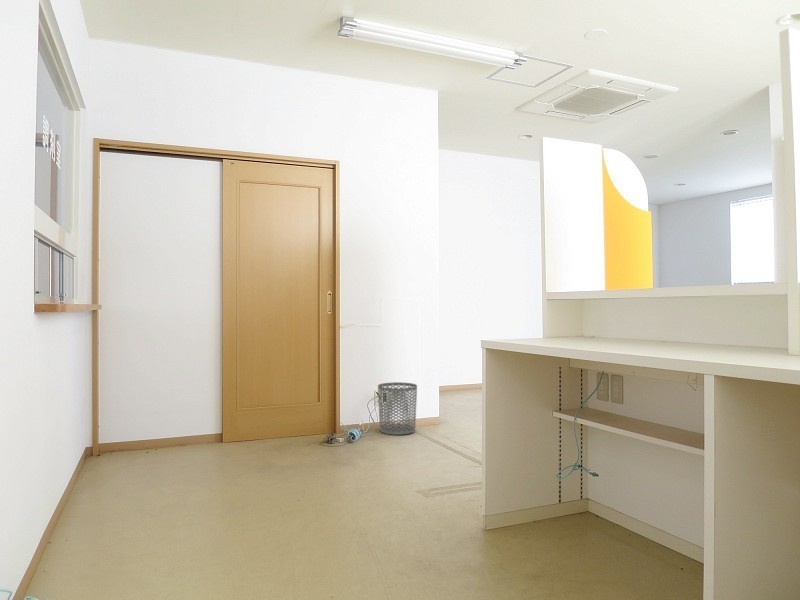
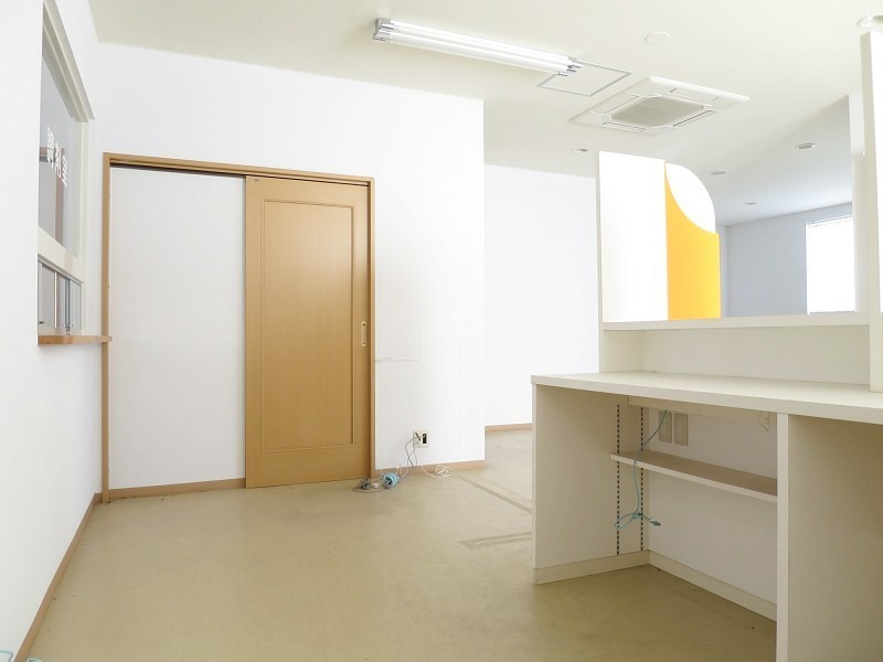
- waste bin (397, 408)
